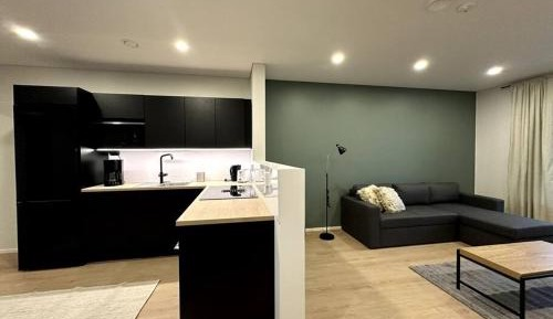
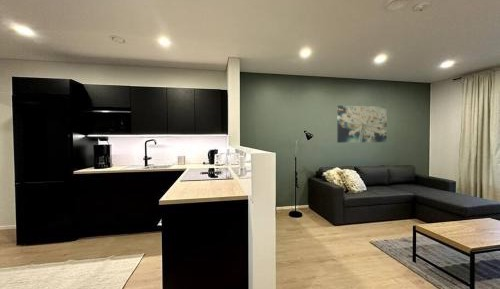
+ wall art (362, 124)
